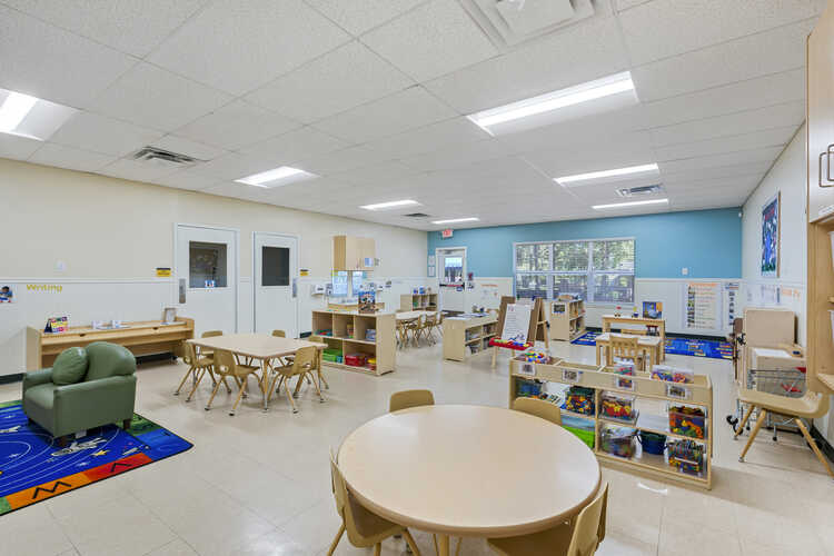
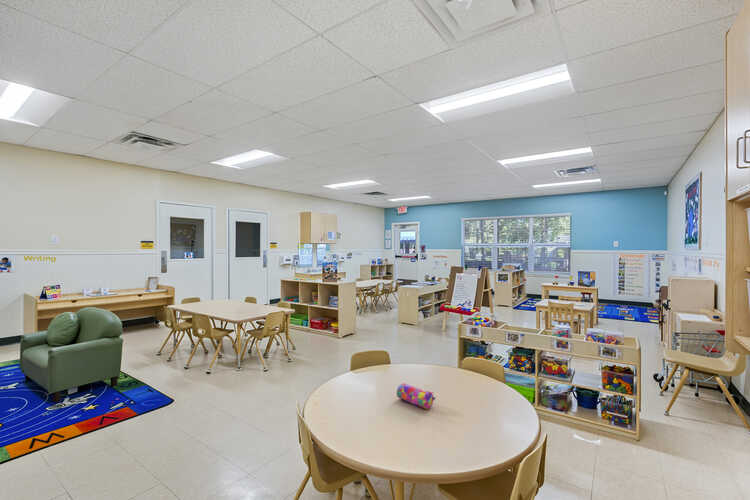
+ pencil case (415, 395)
